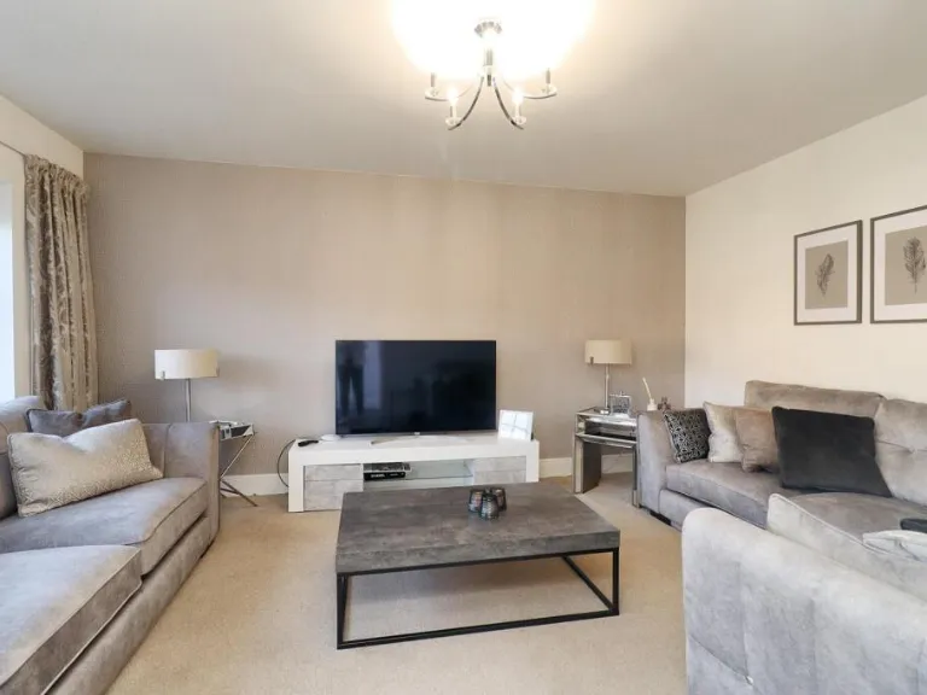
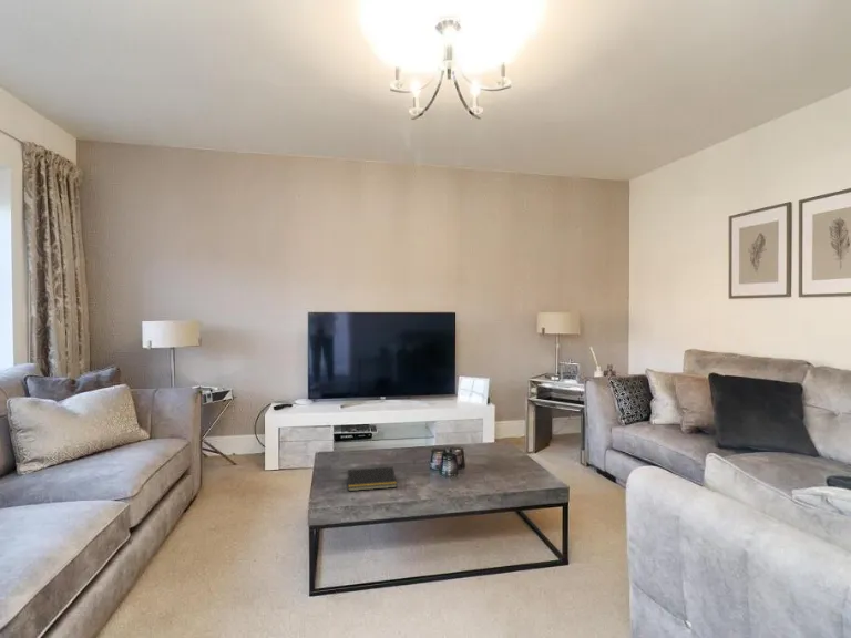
+ notepad (371, 477)
